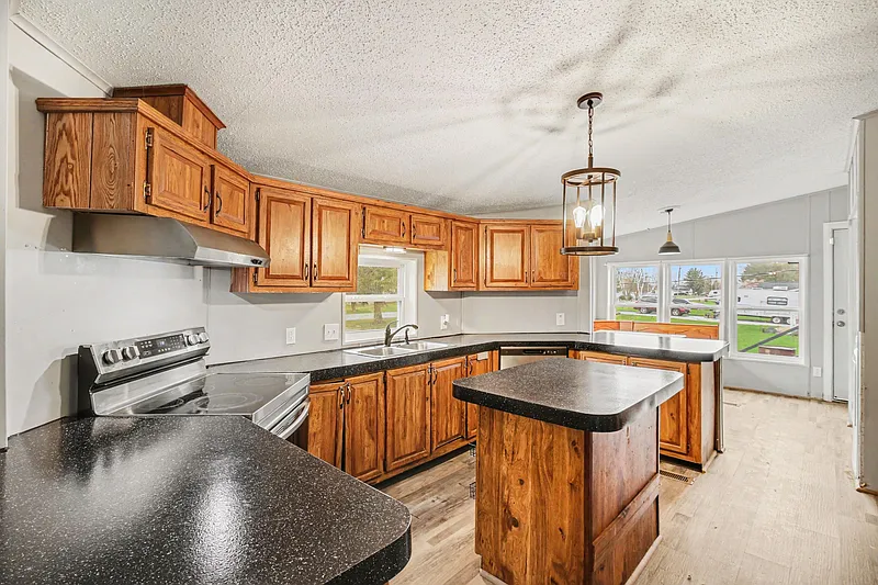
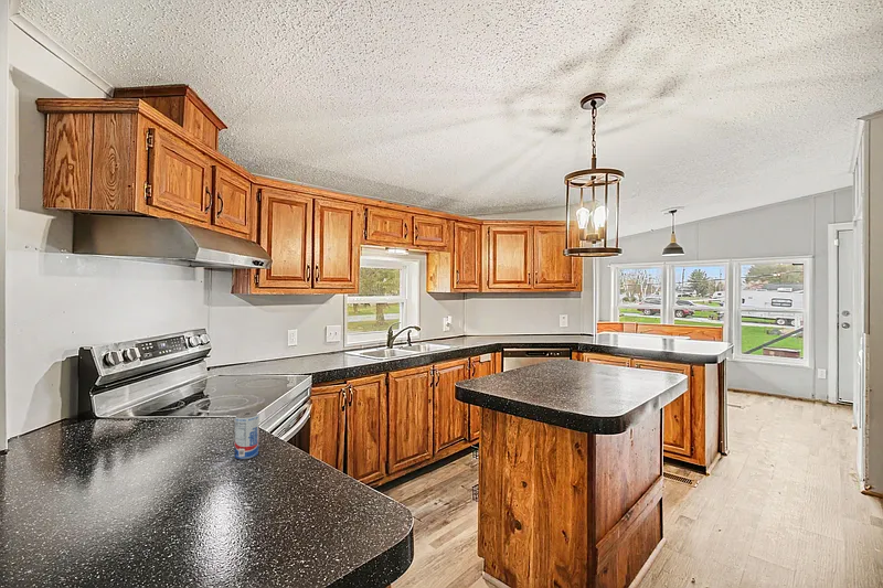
+ beverage can (246, 434)
